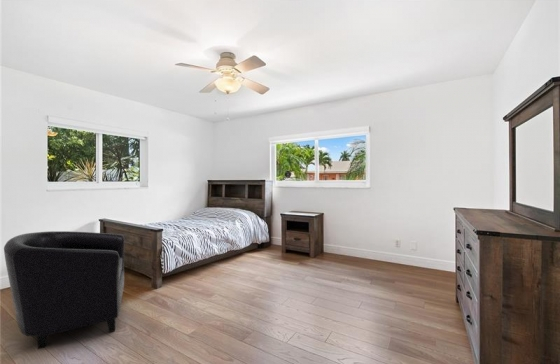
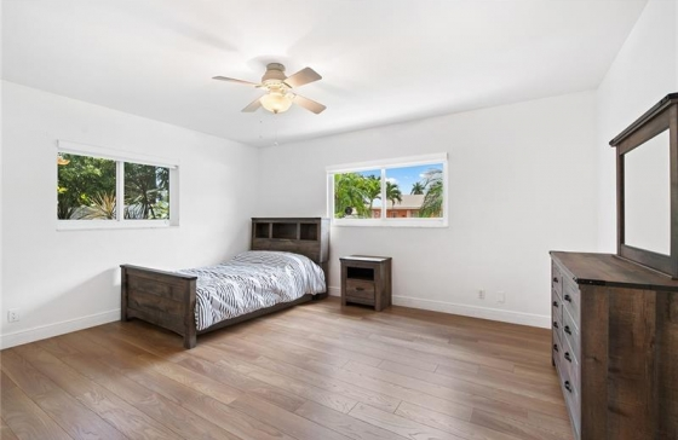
- chair (71, 277)
